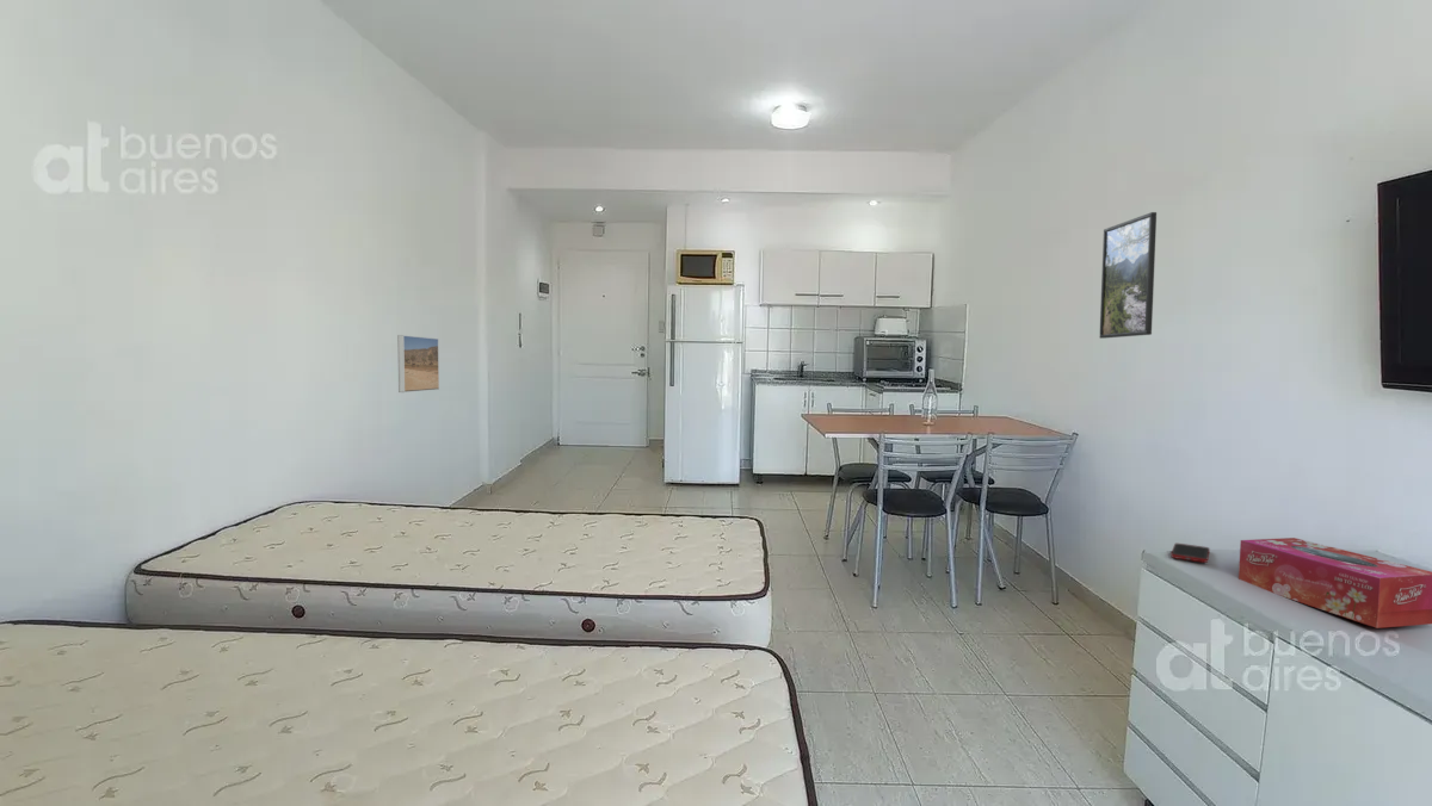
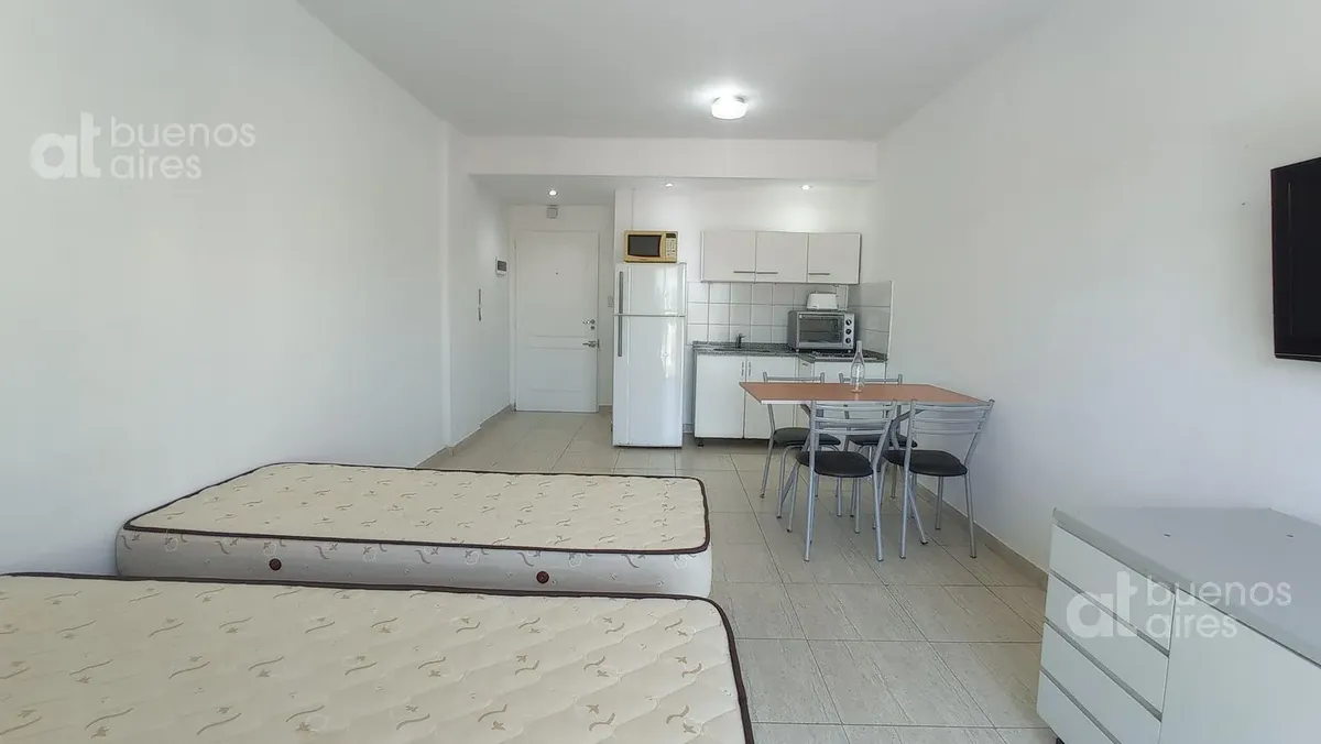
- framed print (1125, 279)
- tissue box (1331, 577)
- cell phone (1190, 552)
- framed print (419, 364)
